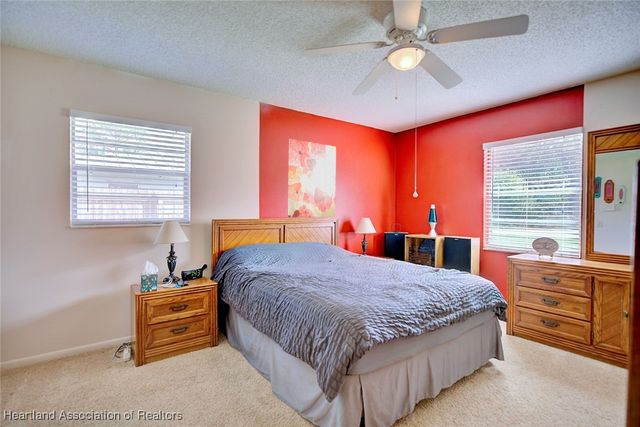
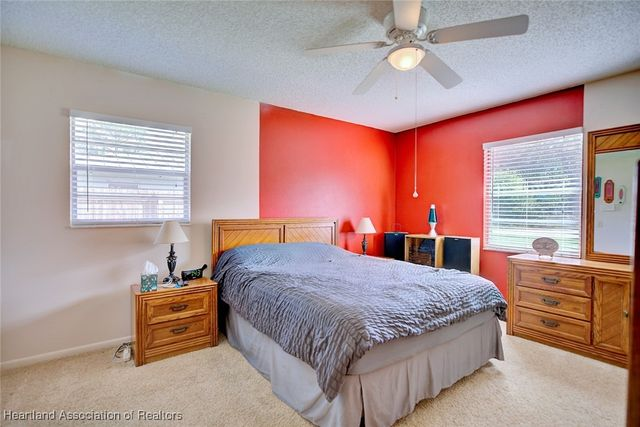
- wall art (313, 180)
